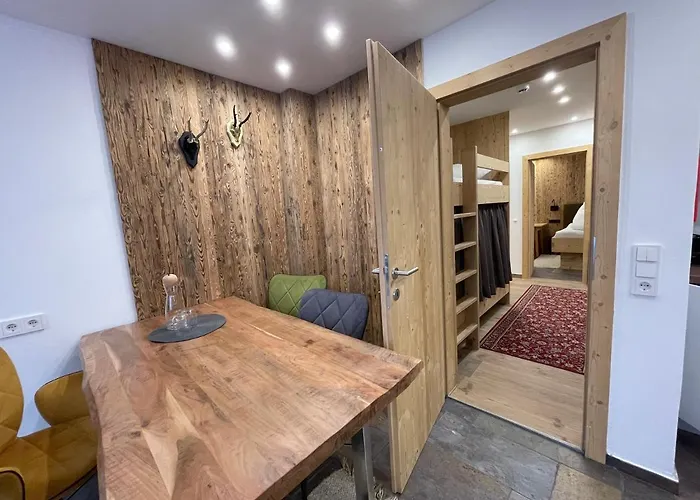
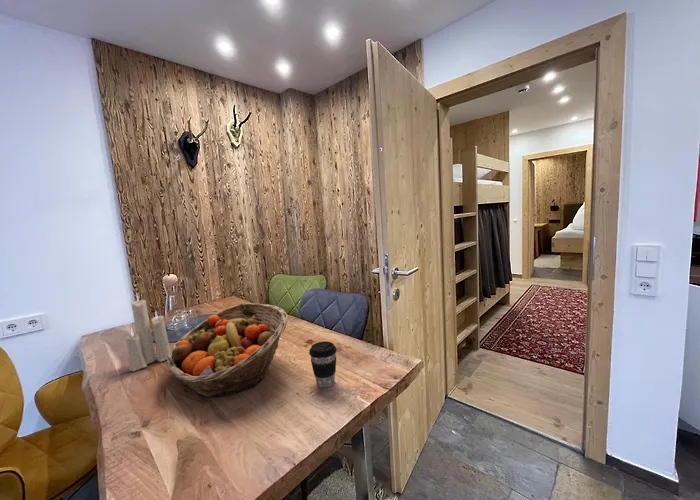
+ candle (145, 326)
+ coffee cup (324, 364)
+ fruit basket (230, 344)
